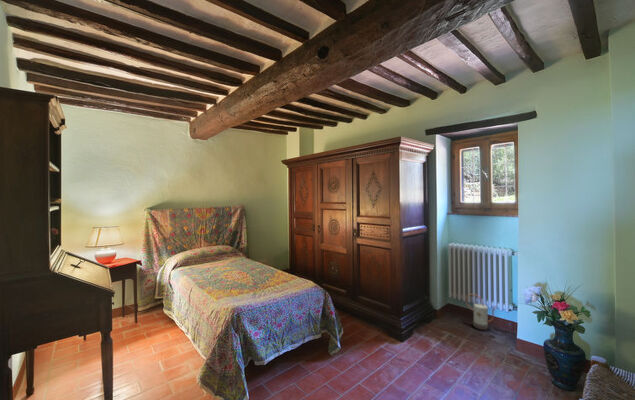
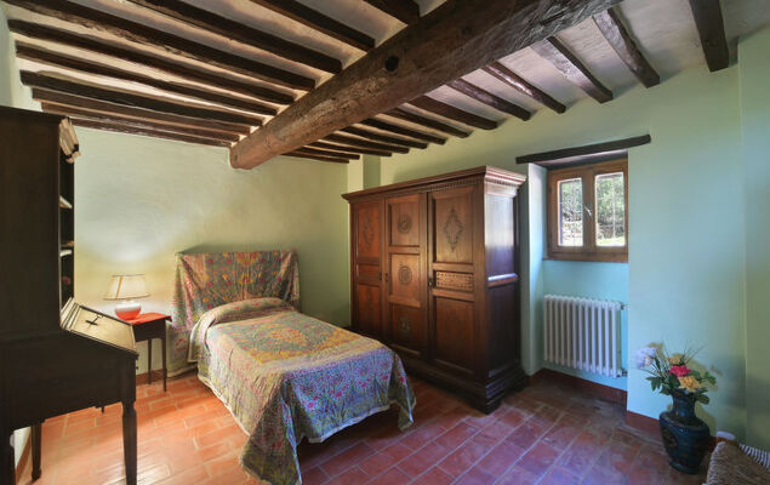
- watering can (480, 311)
